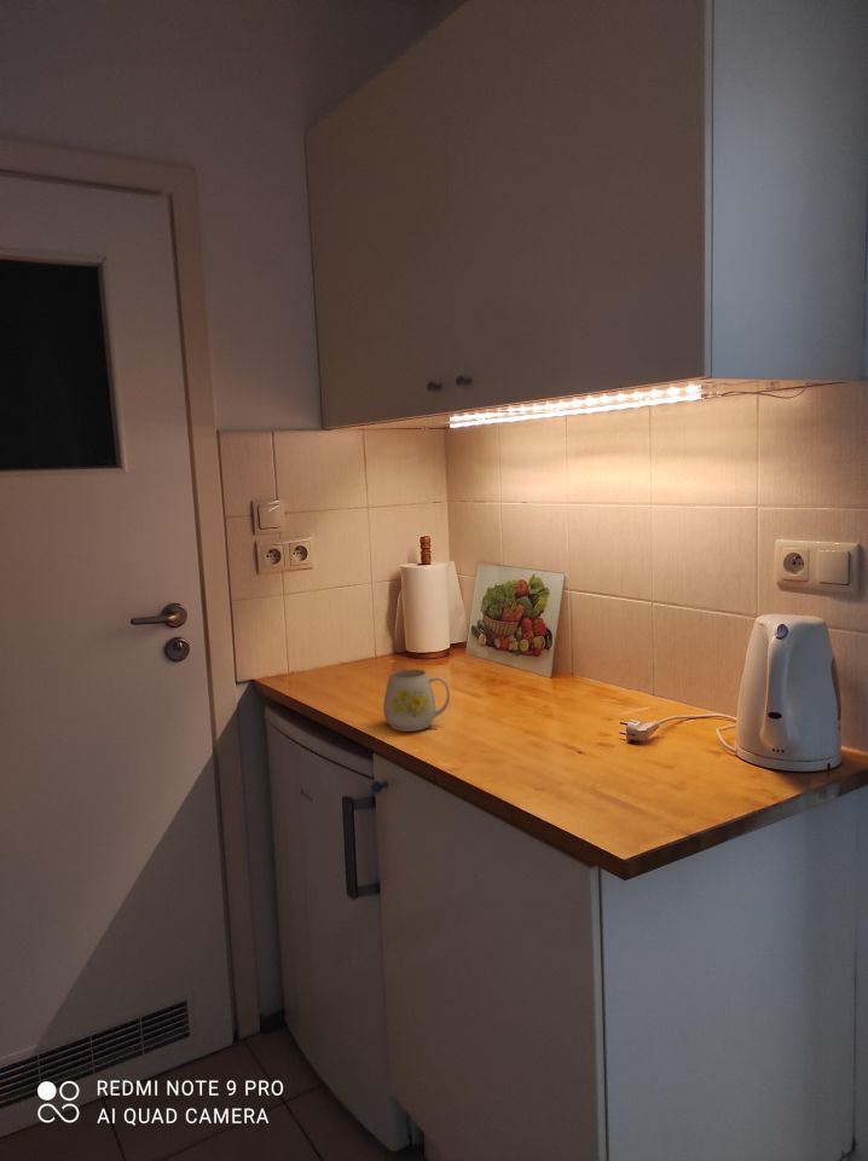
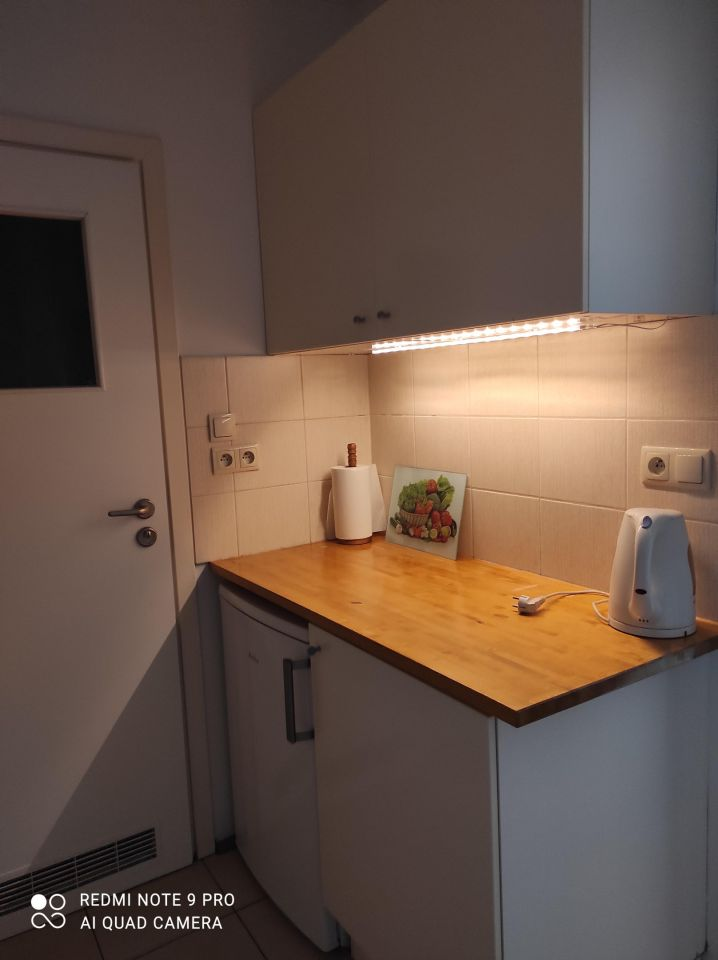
- mug (416, 699)
